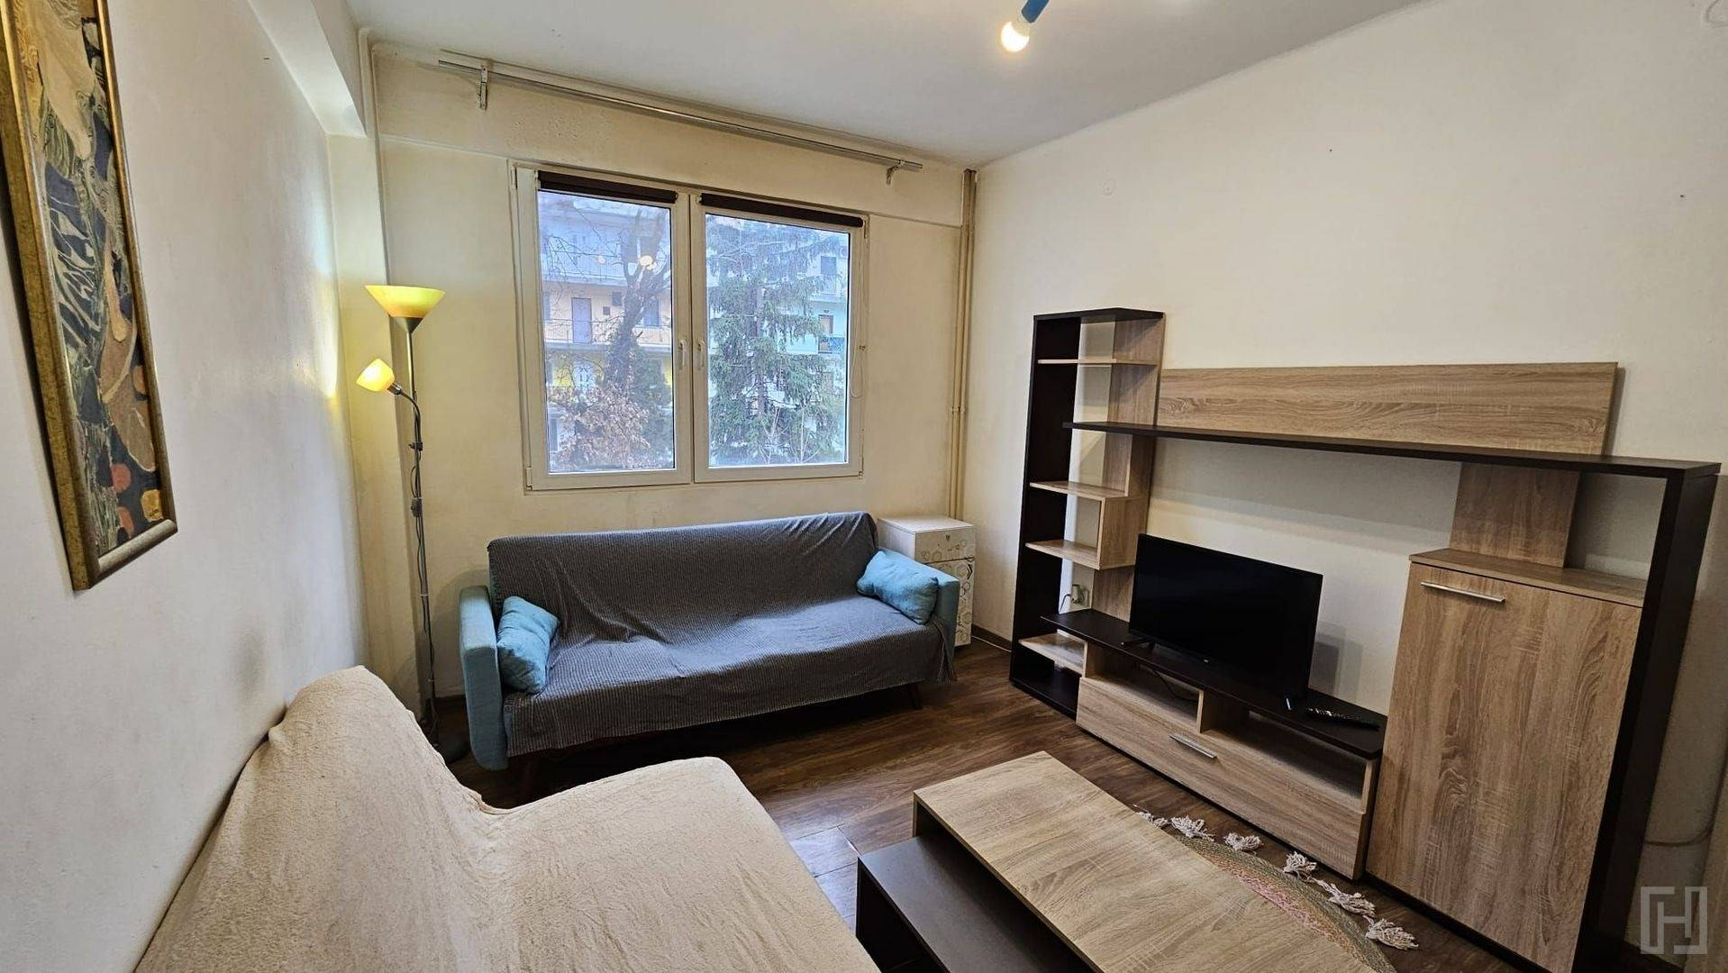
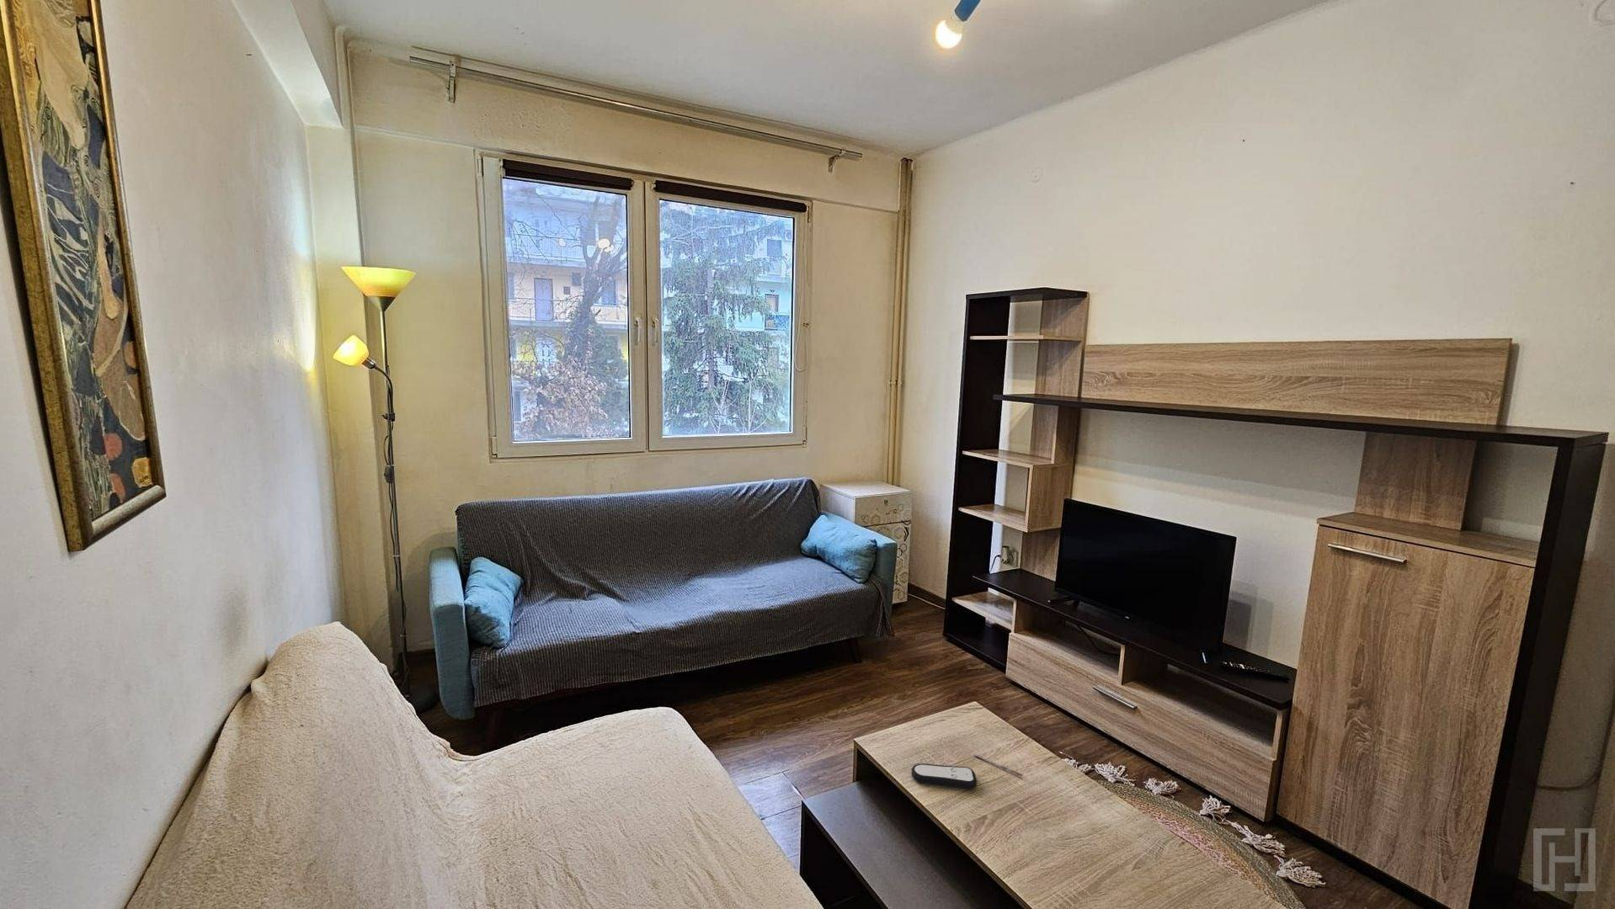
+ pen (997, 764)
+ remote control (943, 775)
